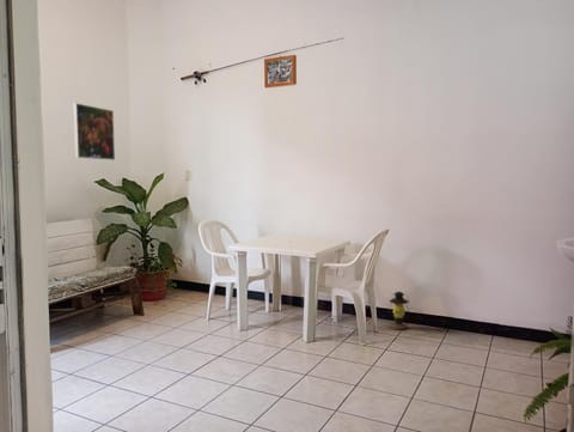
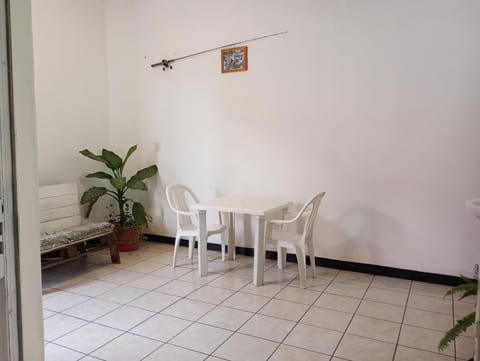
- lantern (398, 309)
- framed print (94, 133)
